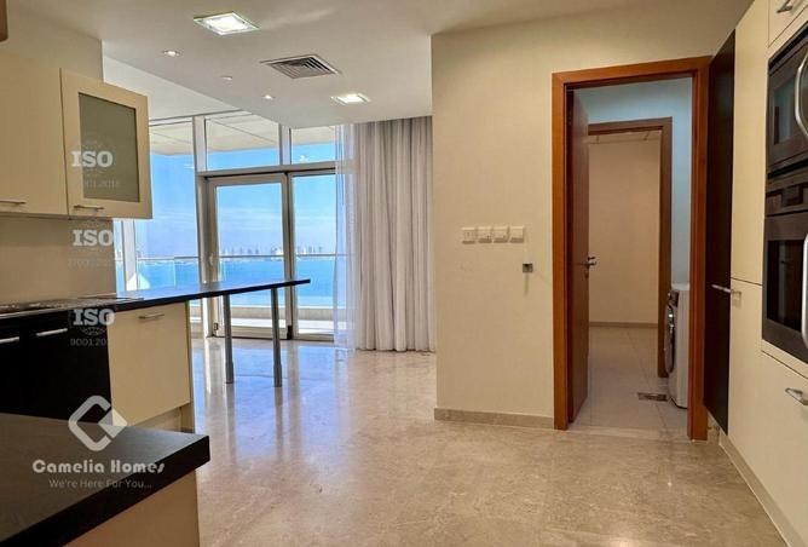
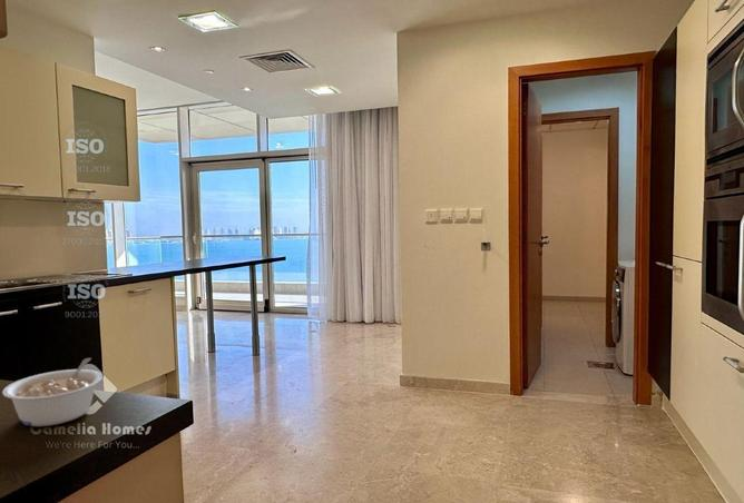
+ legume (55, 394)
